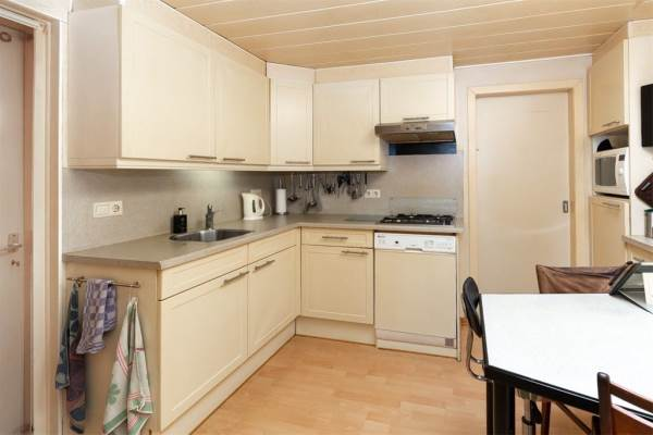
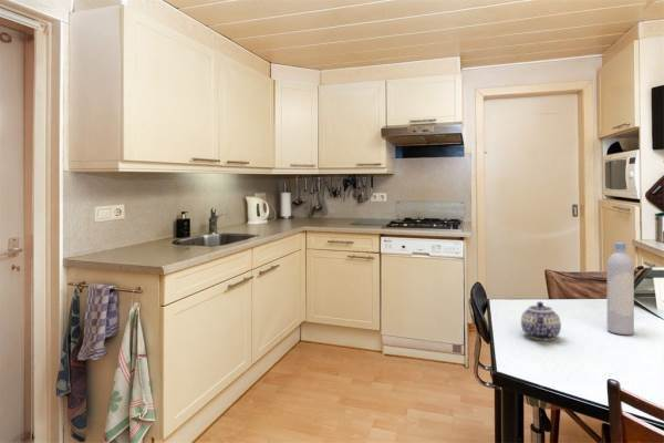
+ teapot (540, 319)
+ bottle (620, 287)
